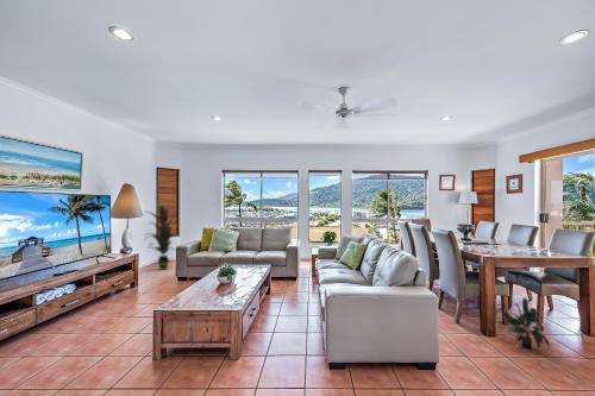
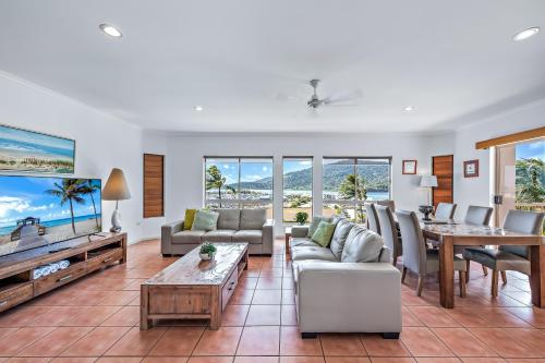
- indoor plant (161, 237)
- potted plant (528, 323)
